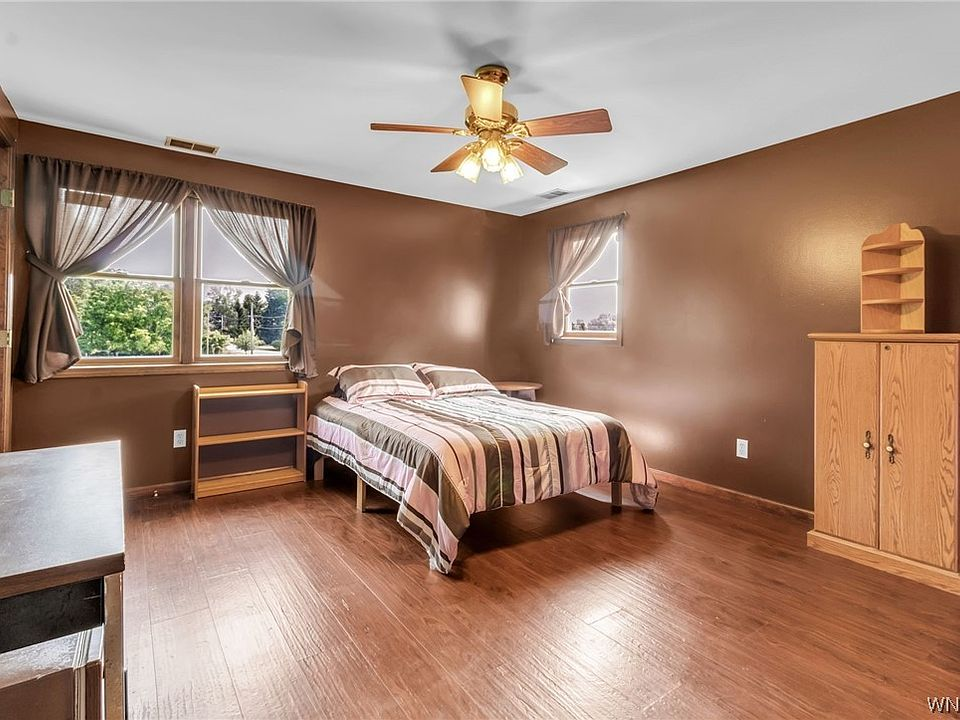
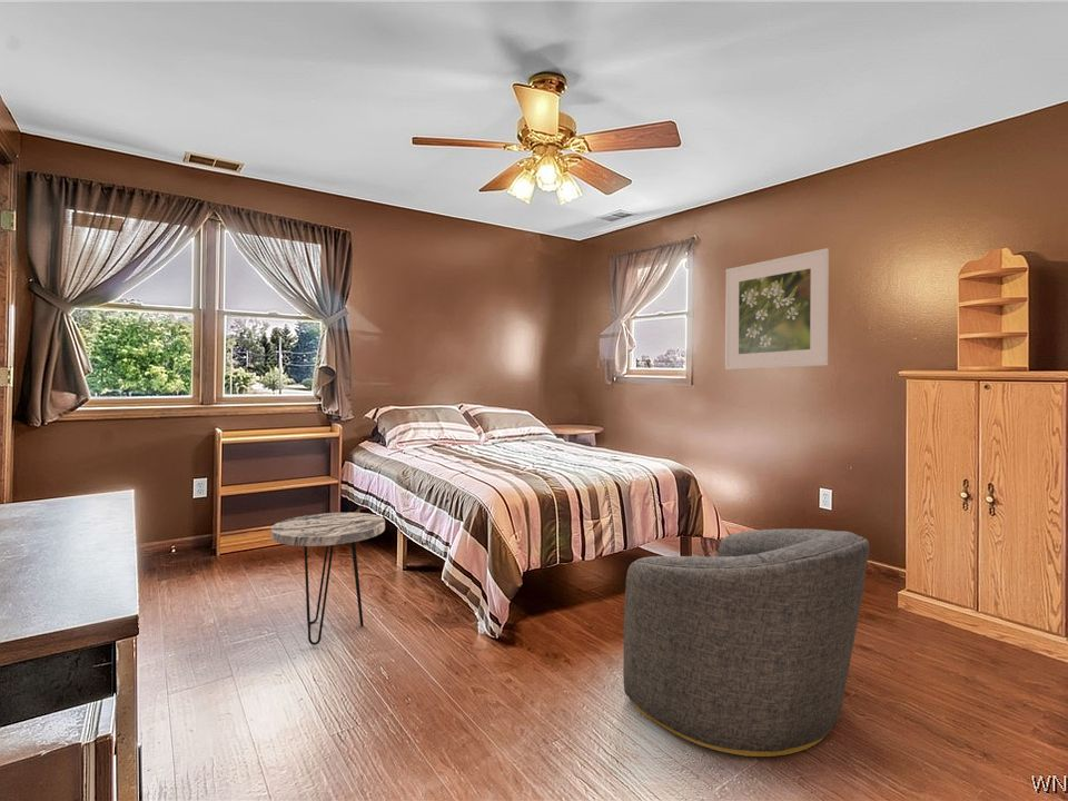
+ armchair (751, 613)
+ side table (328, 577)
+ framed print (772, 313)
